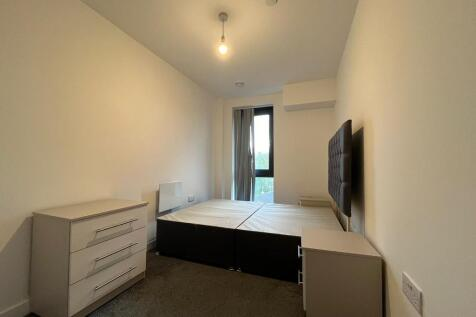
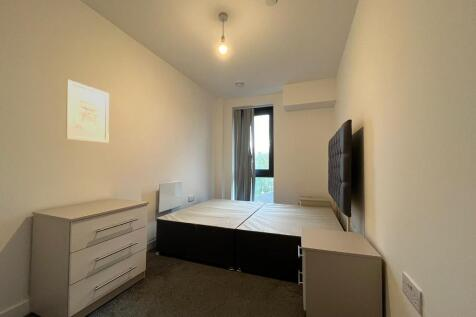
+ wall art (89, 114)
